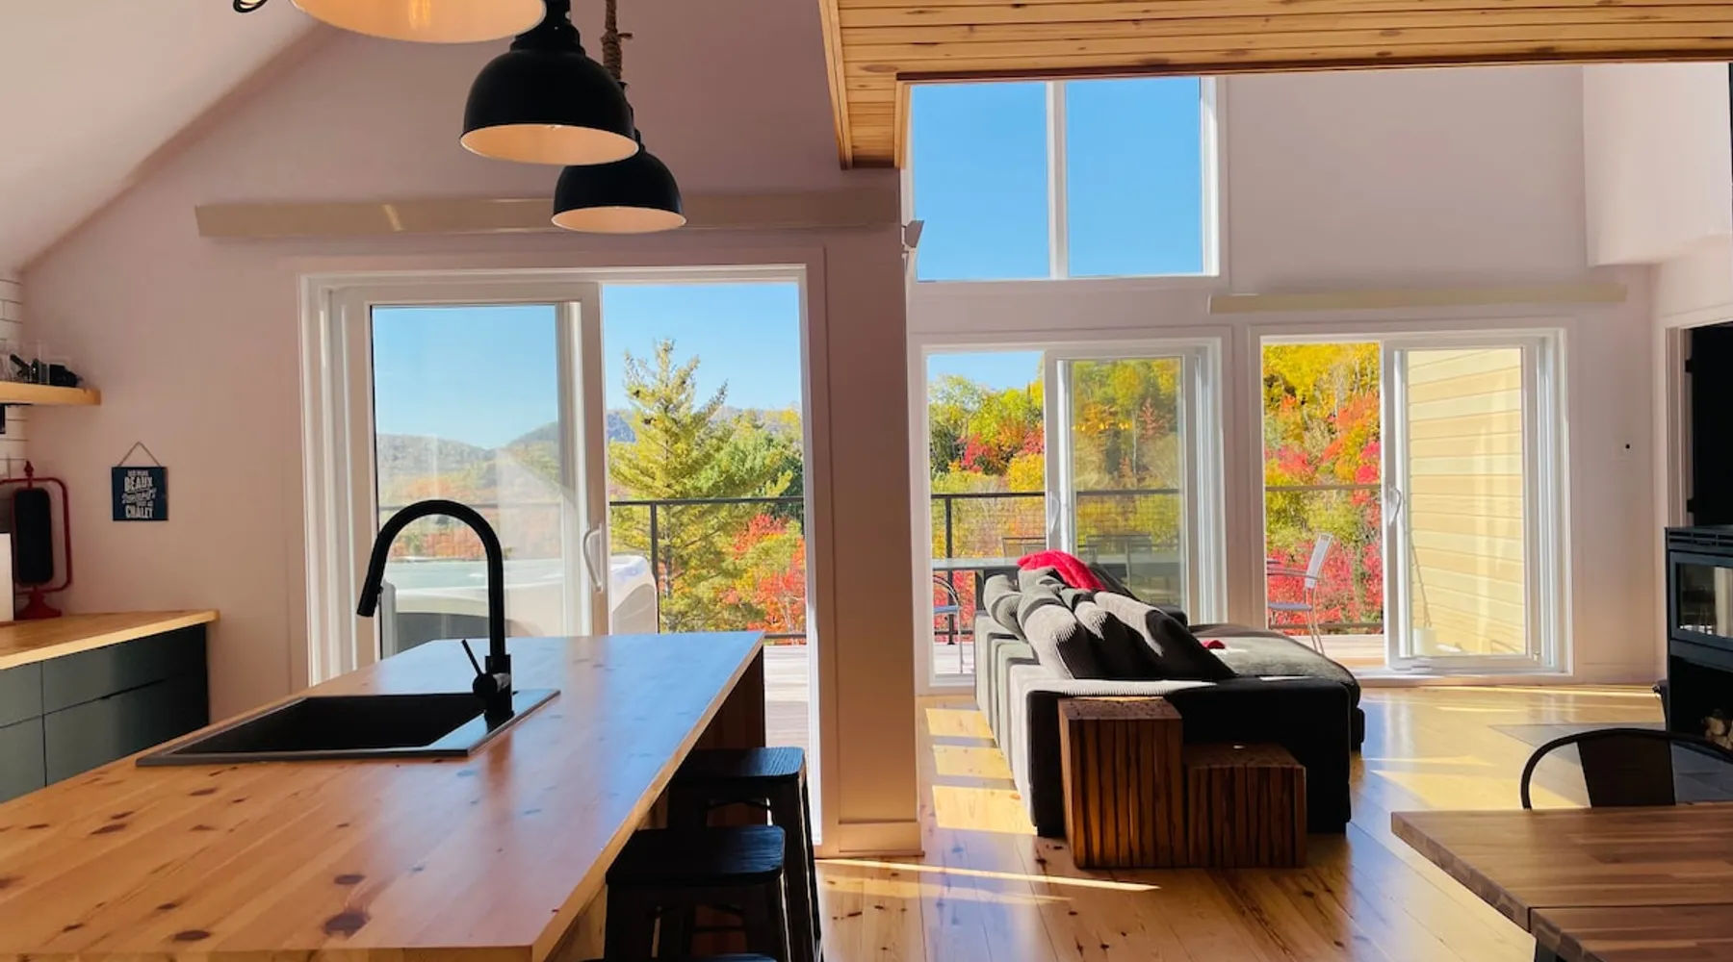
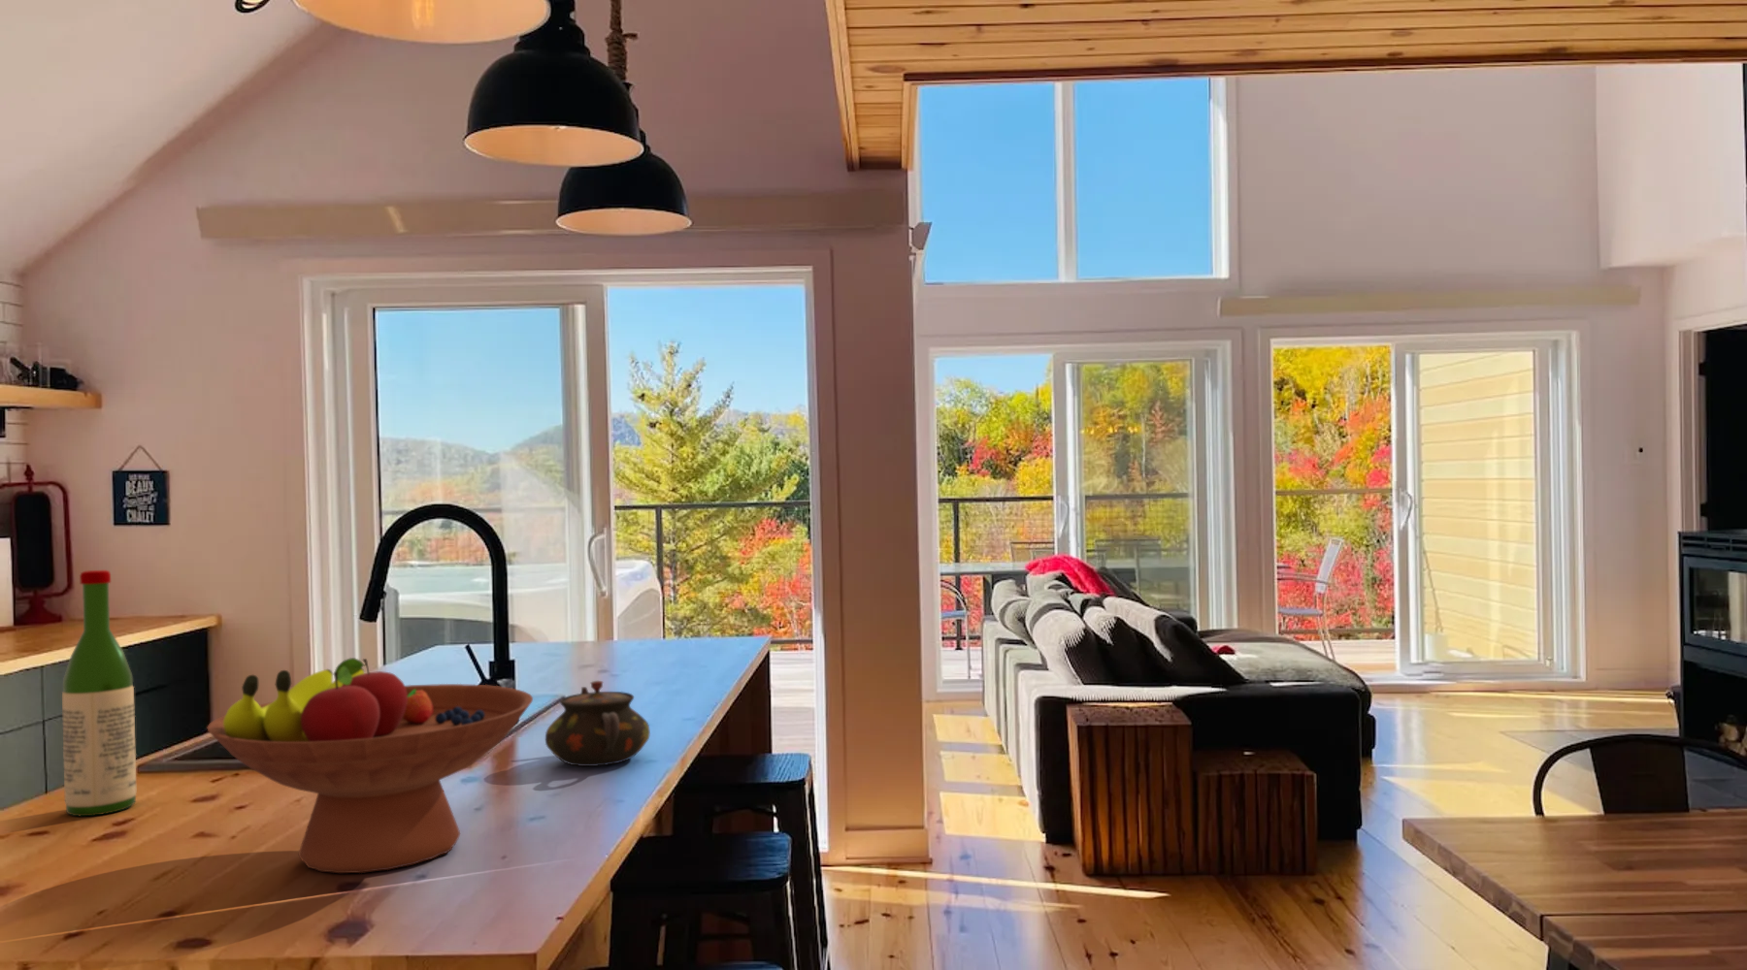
+ fruit bowl (379, 753)
+ teapot (597, 719)
+ wine bottle (98, 689)
